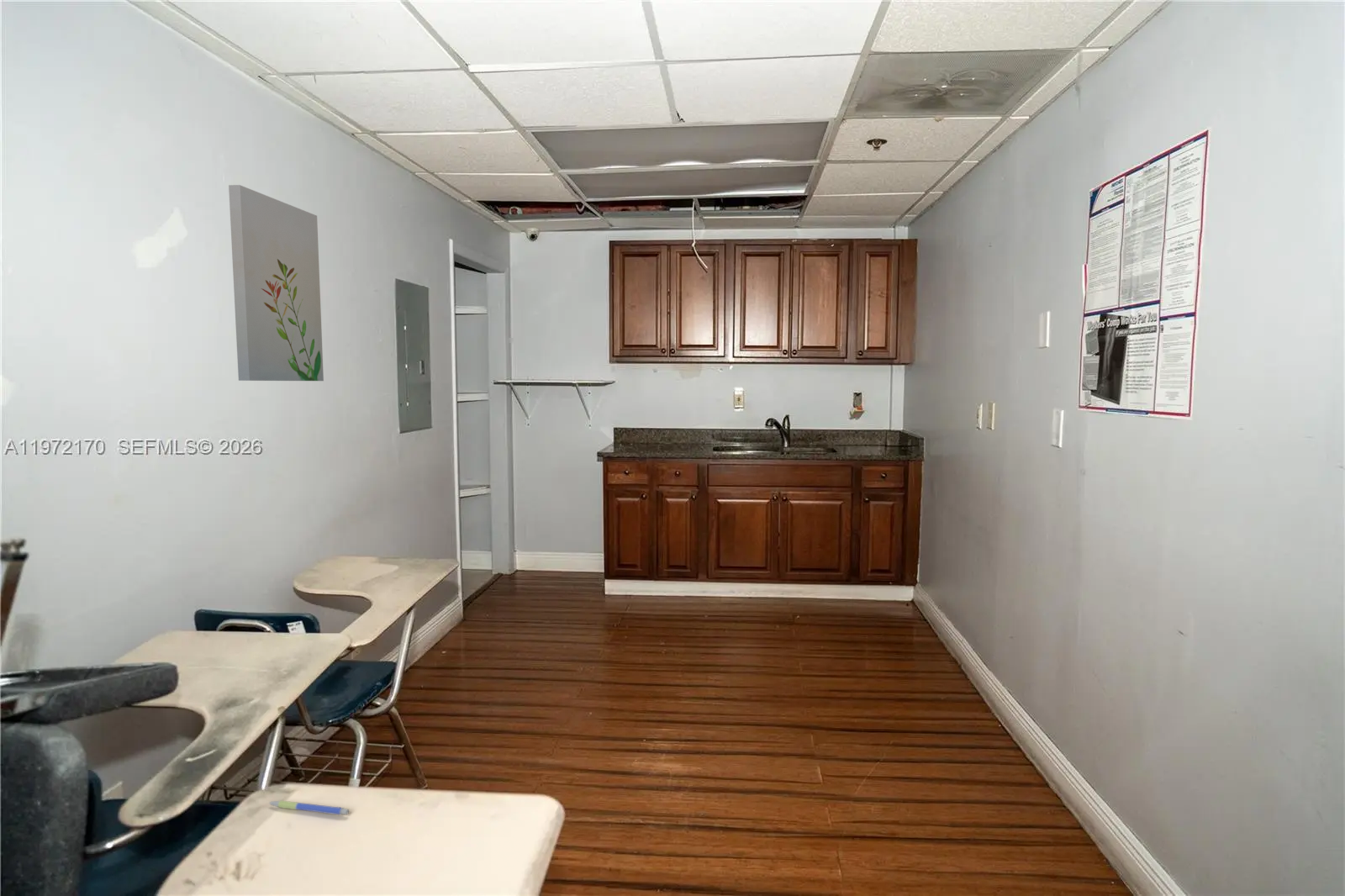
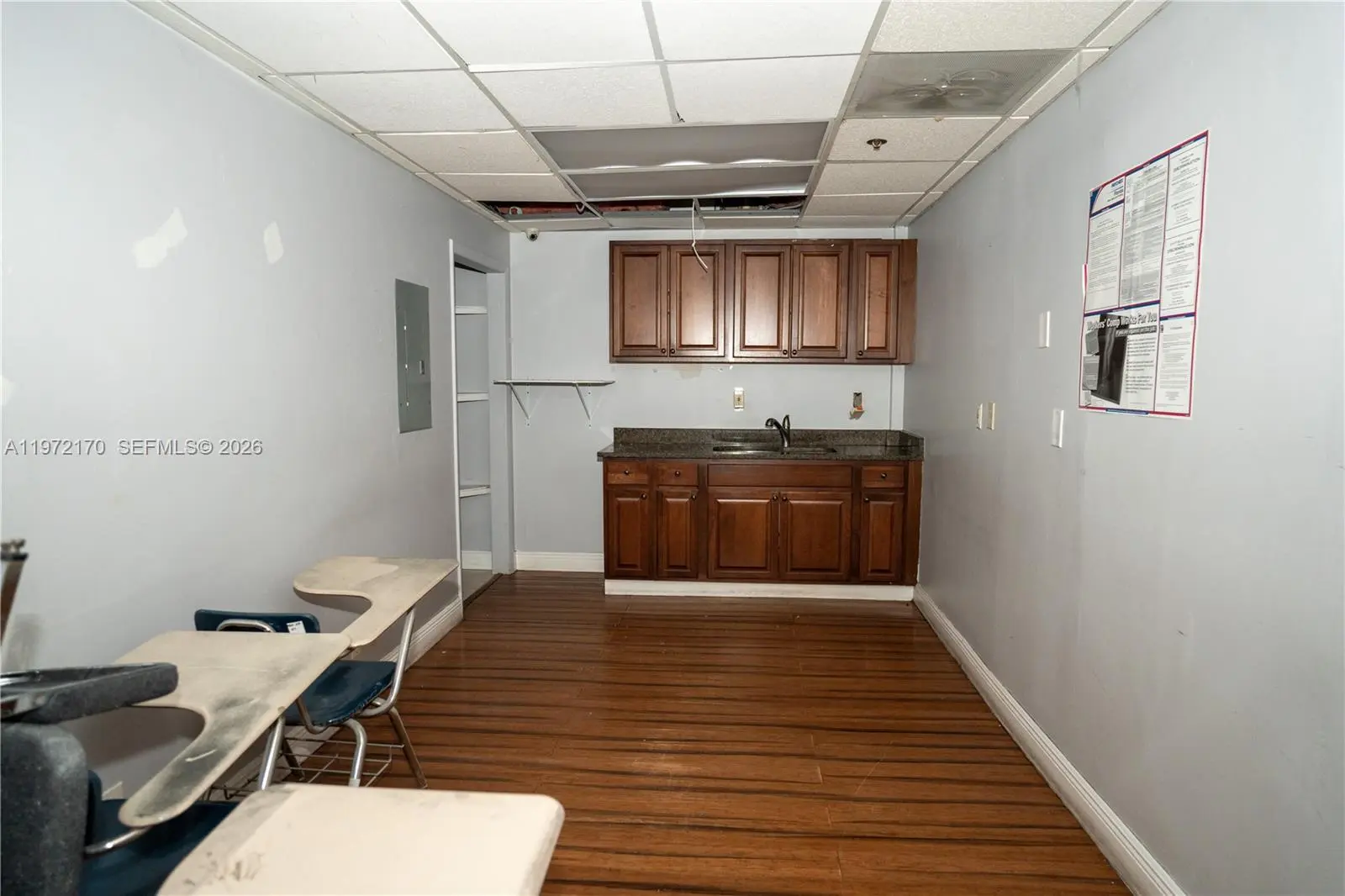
- pen (308, 807)
- wall art (280, 292)
